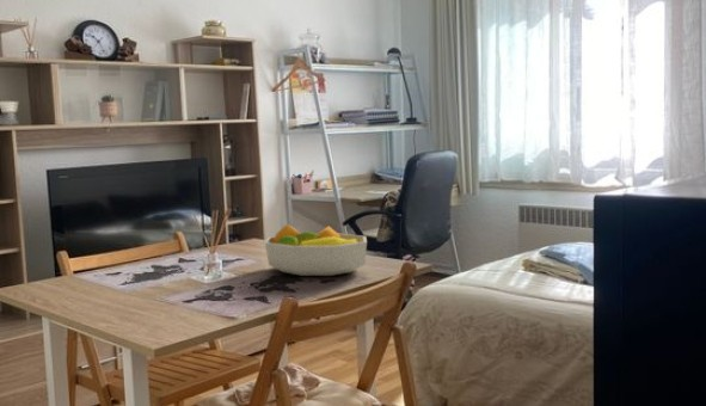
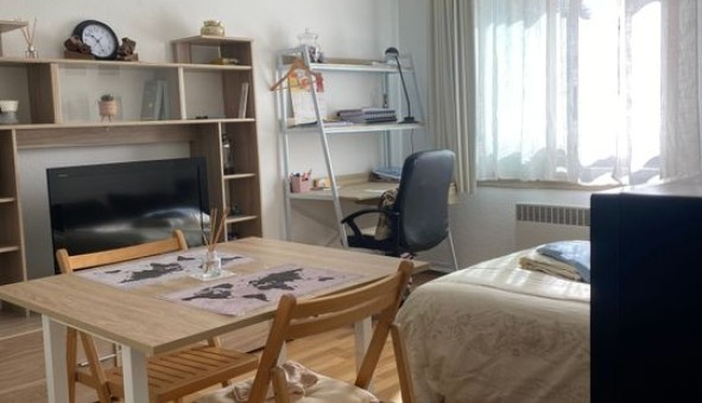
- fruit bowl (315, 247)
